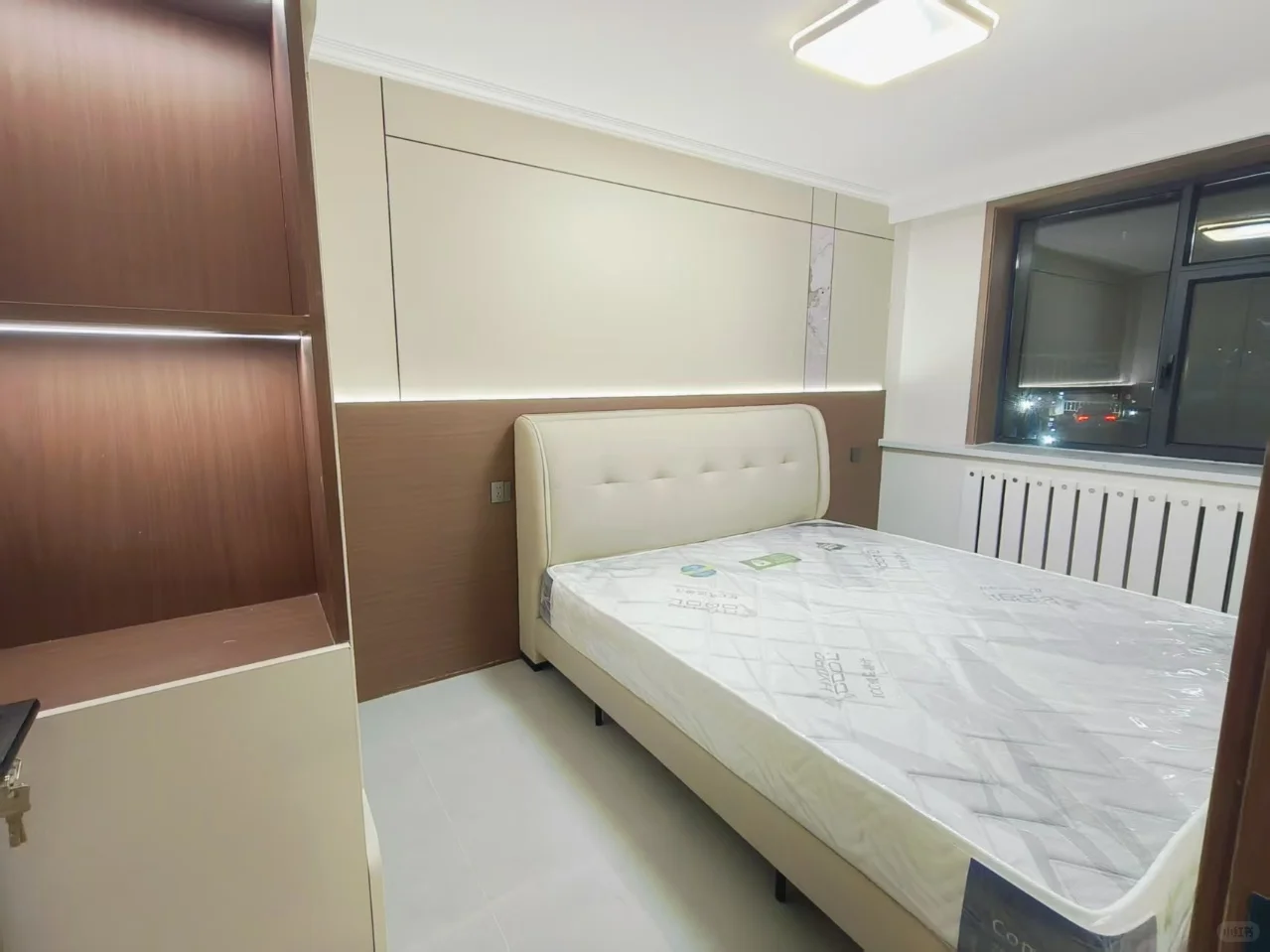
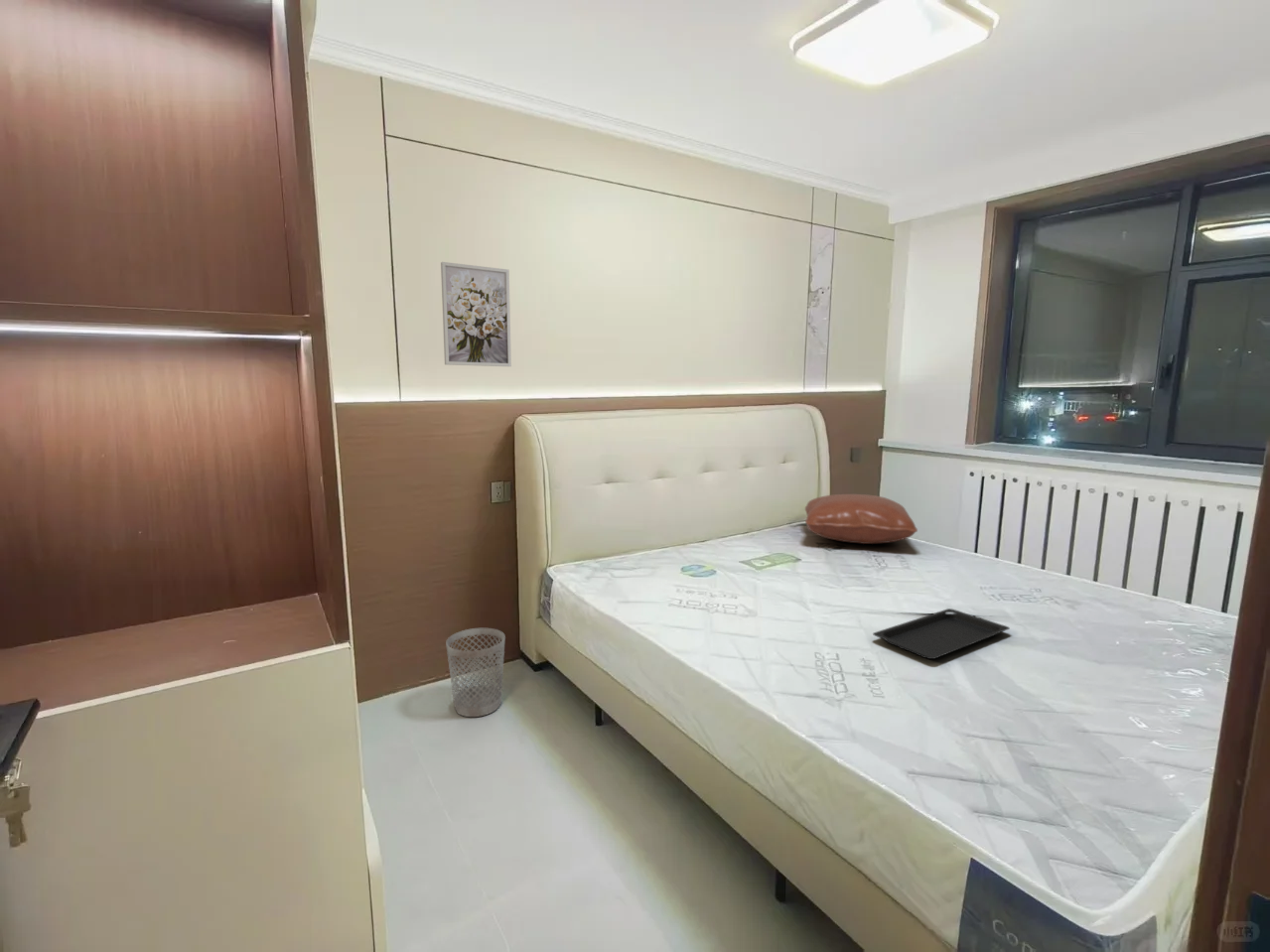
+ wall art (477, 316)
+ serving tray (941, 633)
+ wastebasket (477, 672)
+ pillow (856, 518)
